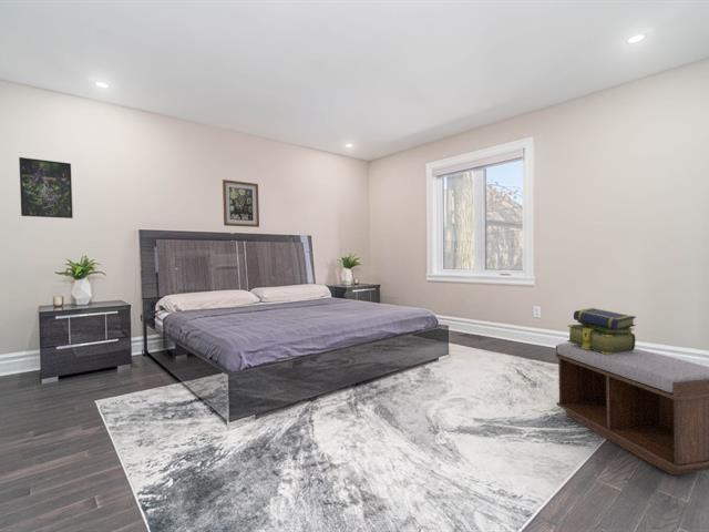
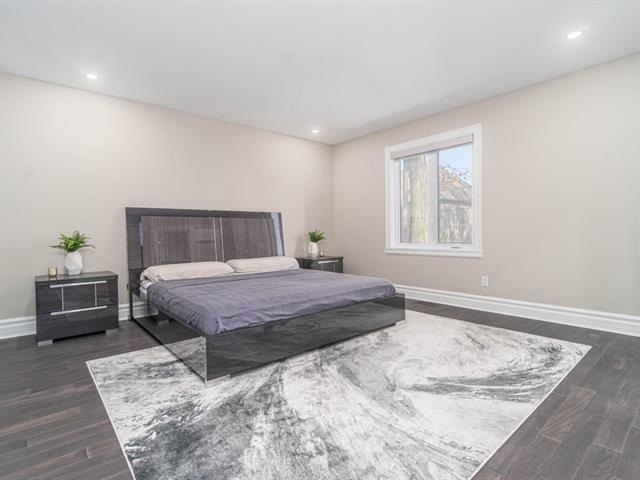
- wall art (242, 204)
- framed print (47, 188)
- bench (633, 396)
- stack of books (603, 329)
